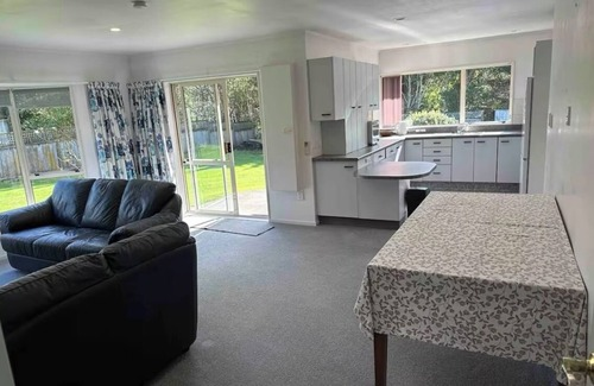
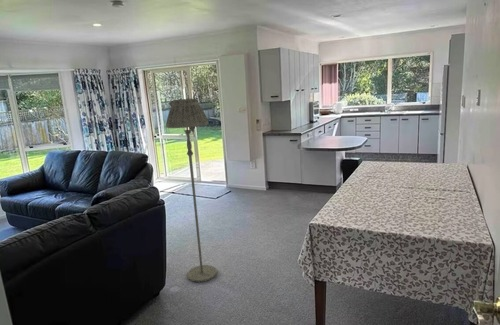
+ floor lamp (194, 191)
